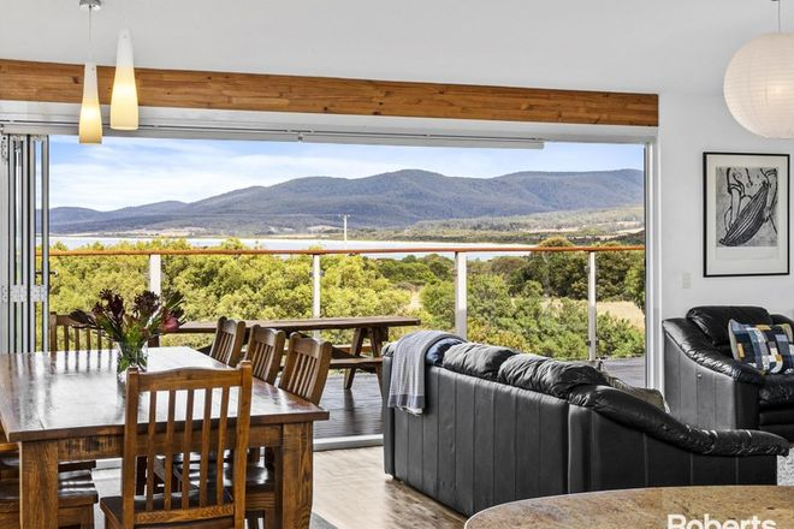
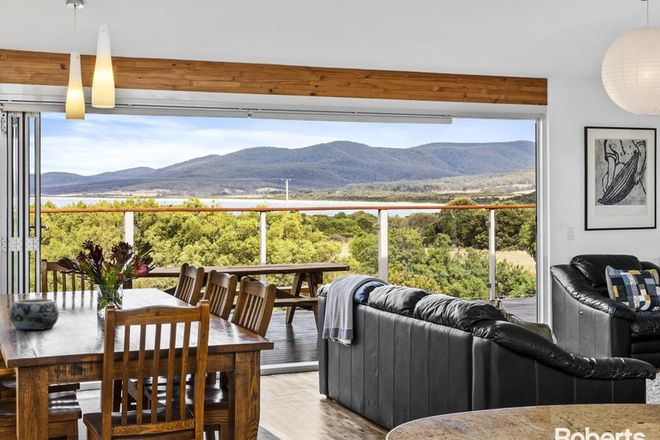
+ decorative bowl (34, 314)
